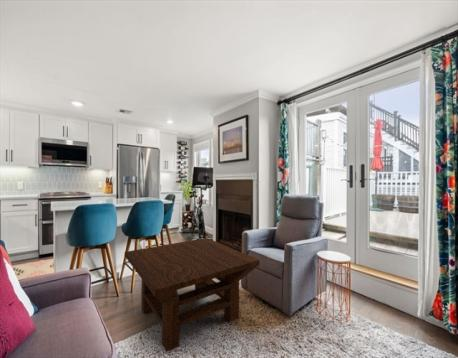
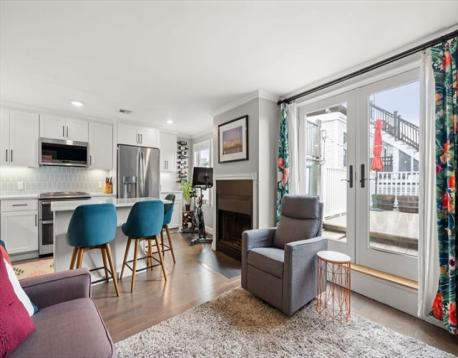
- coffee table (188, 284)
